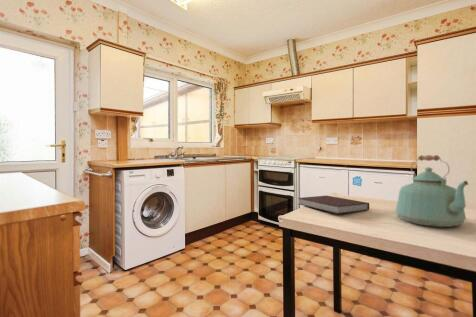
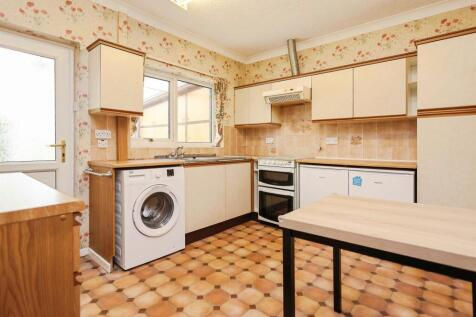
- kettle (433, 188)
- notebook (331, 203)
